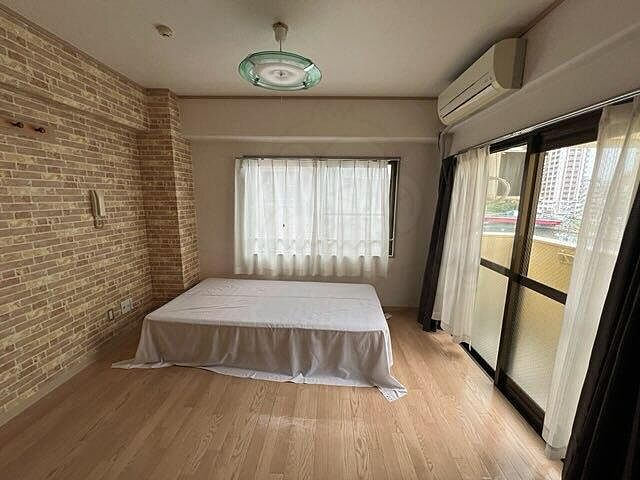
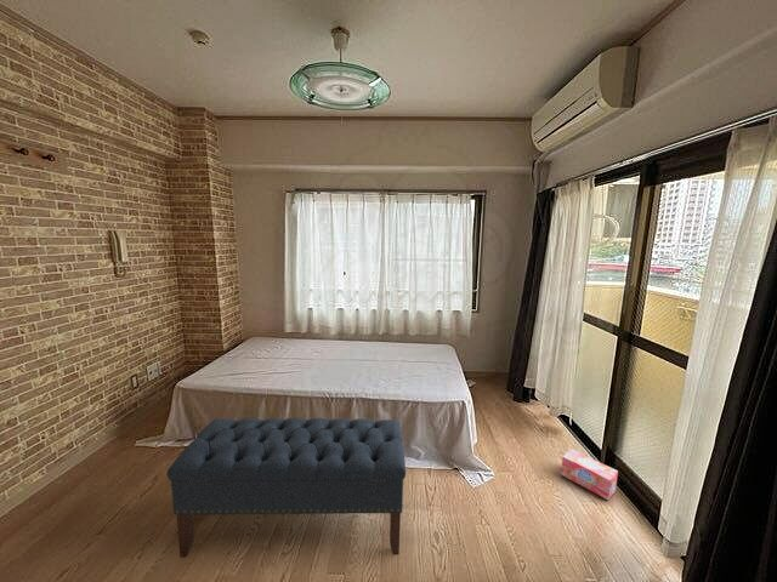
+ bench (299, 479)
+ box (588, 472)
